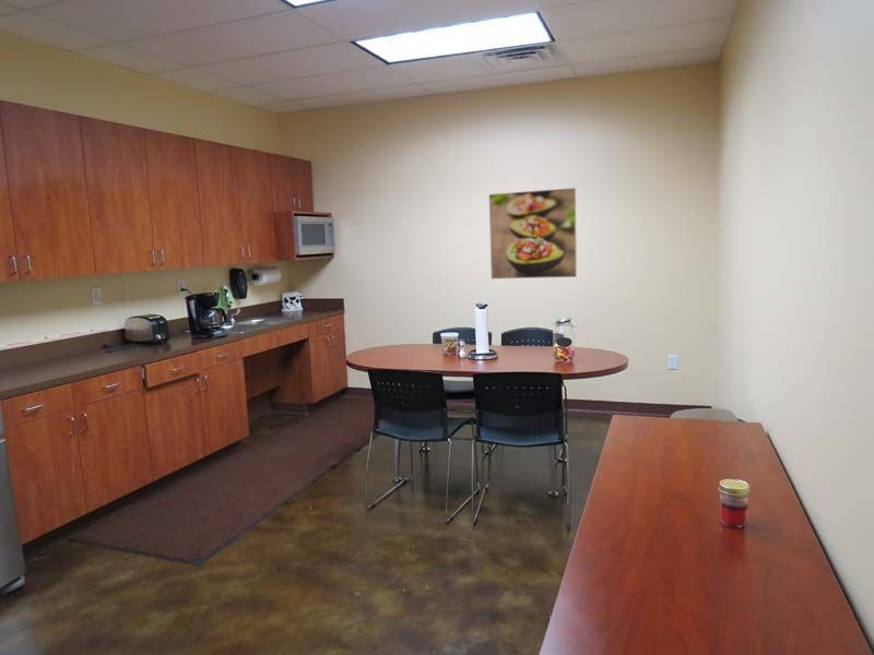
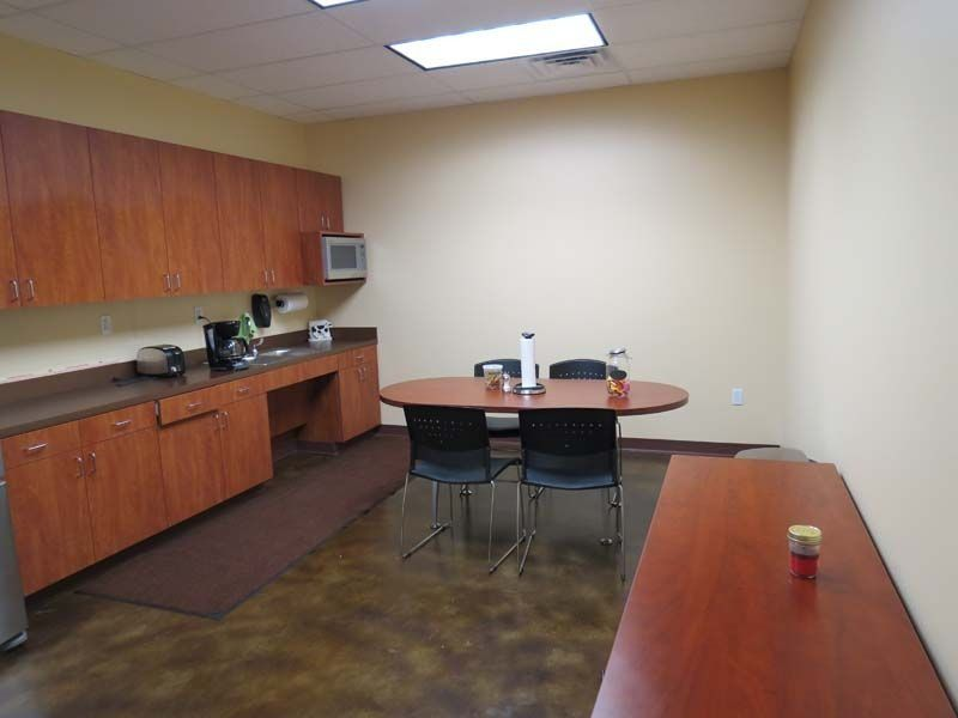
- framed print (532, 235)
